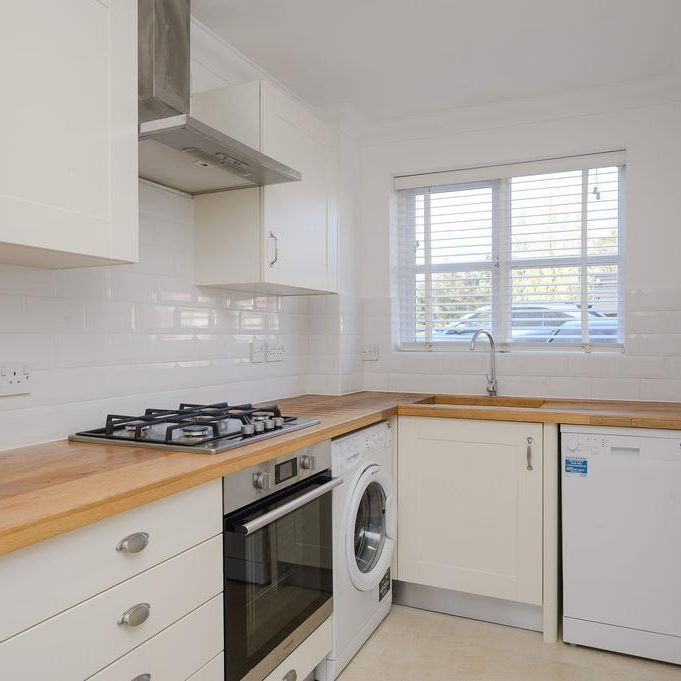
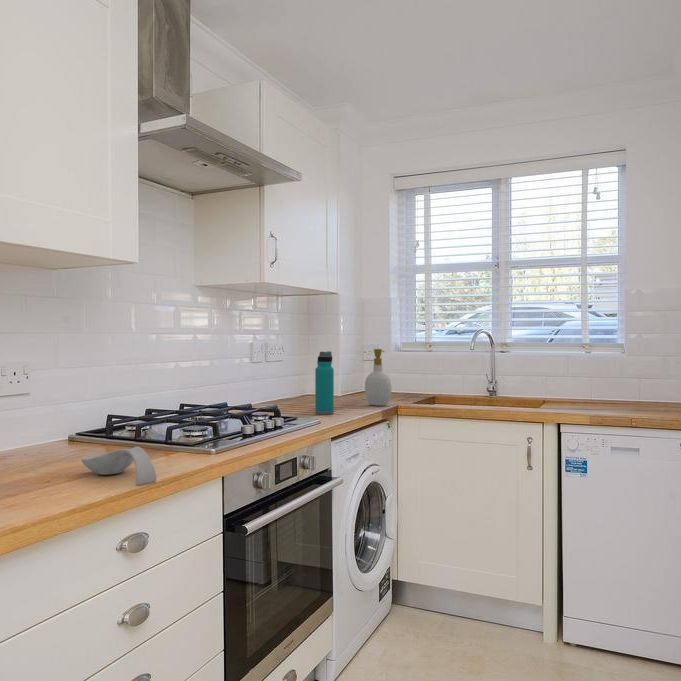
+ water bottle (324, 382)
+ soap bottle (378, 377)
+ spoon rest (121, 460)
